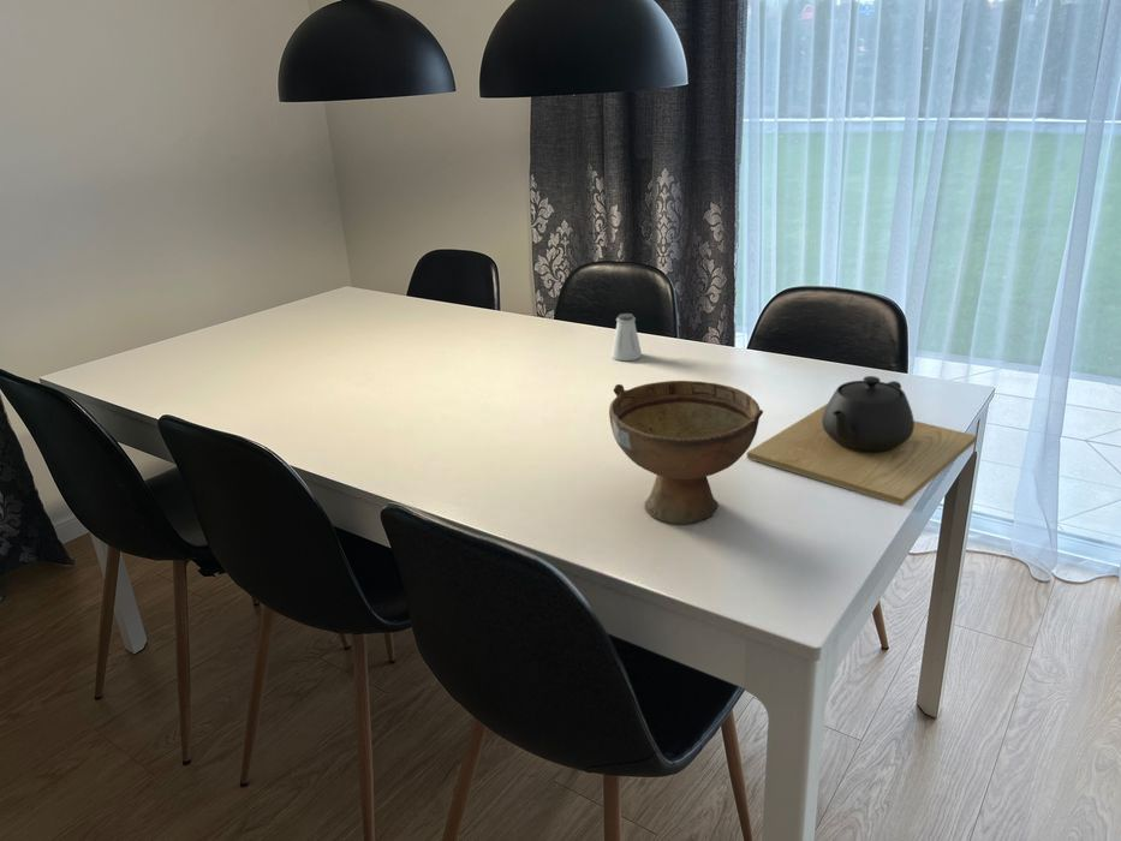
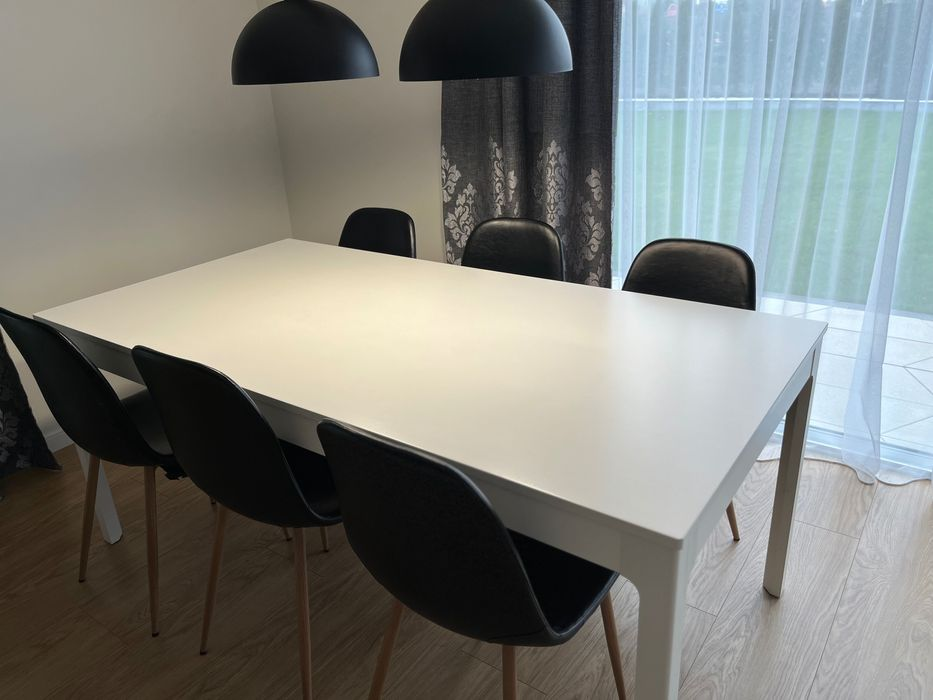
- saltshaker (626, 335)
- bowl (681, 454)
- teapot (865, 414)
